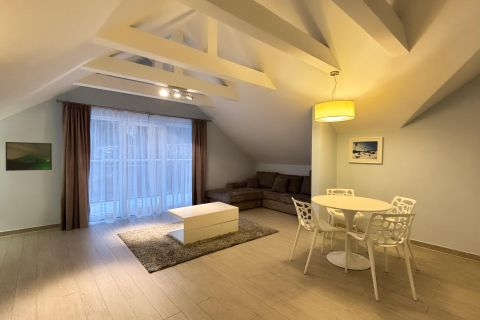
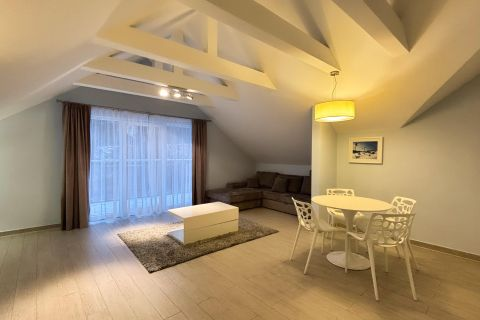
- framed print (29, 156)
